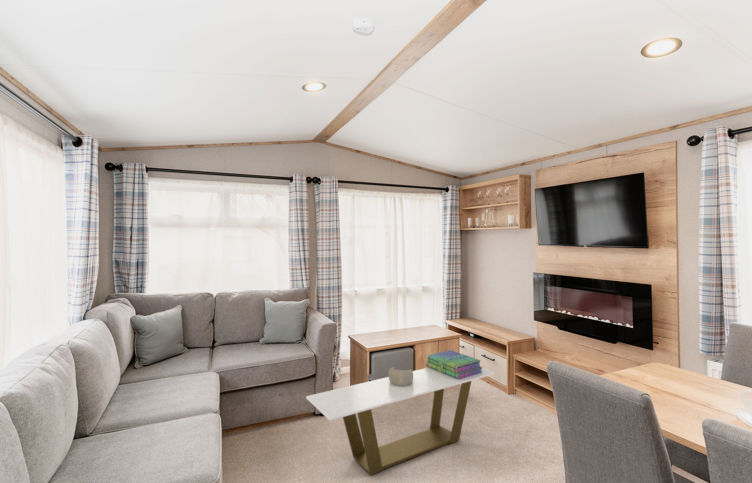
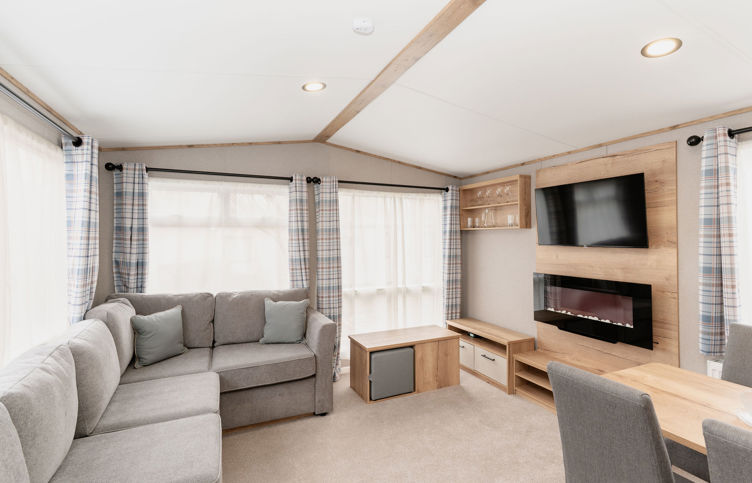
- stack of books (453, 363)
- decorative bowl (400, 374)
- coffee table (404, 399)
